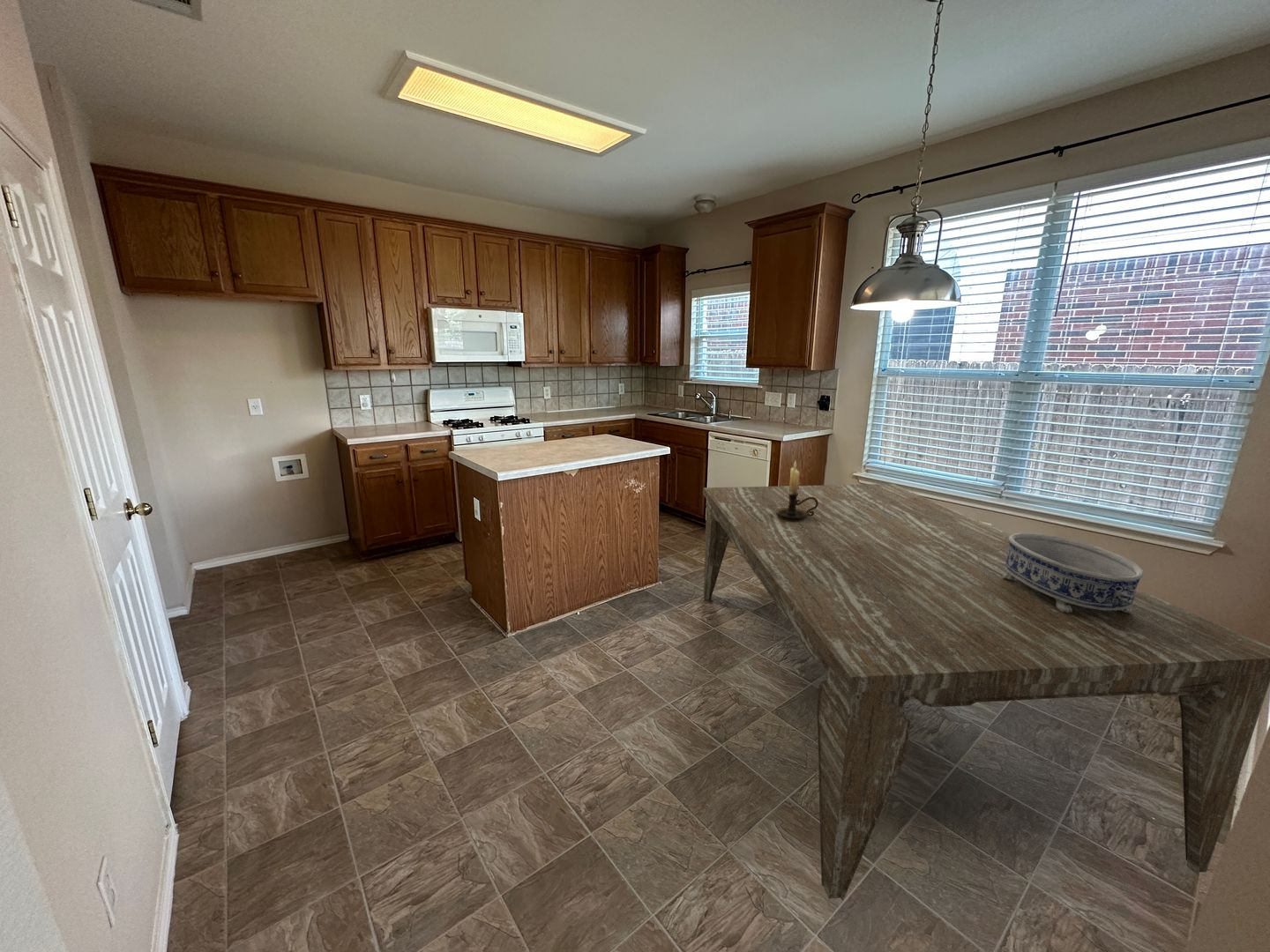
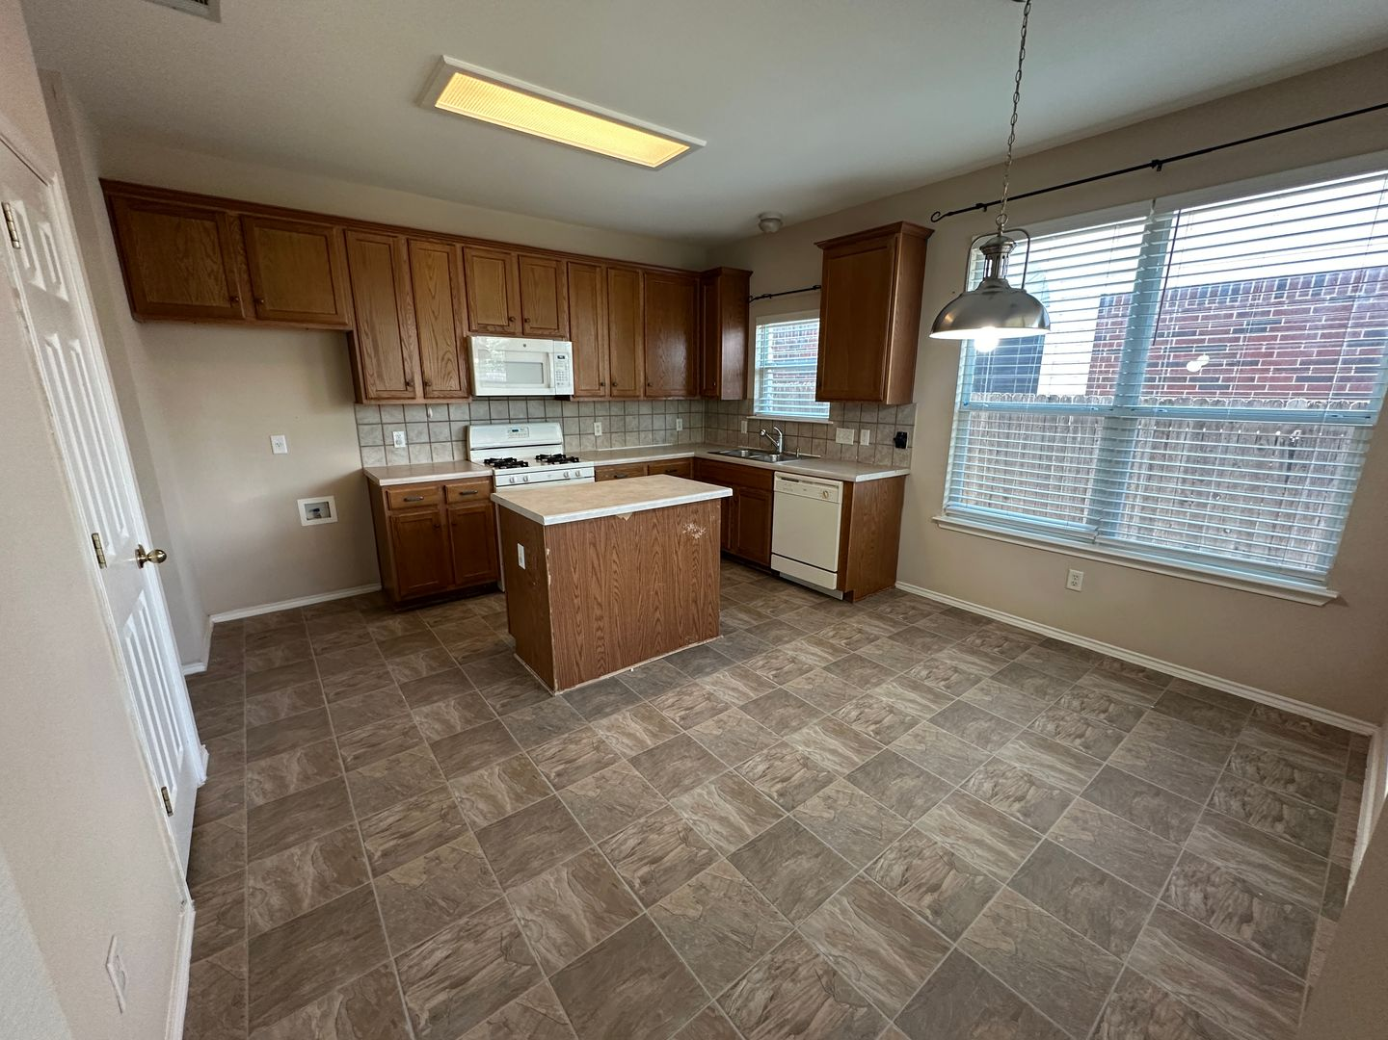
- decorative bowl (1066, 571)
- candle holder (798, 488)
- dining table (871, 614)
